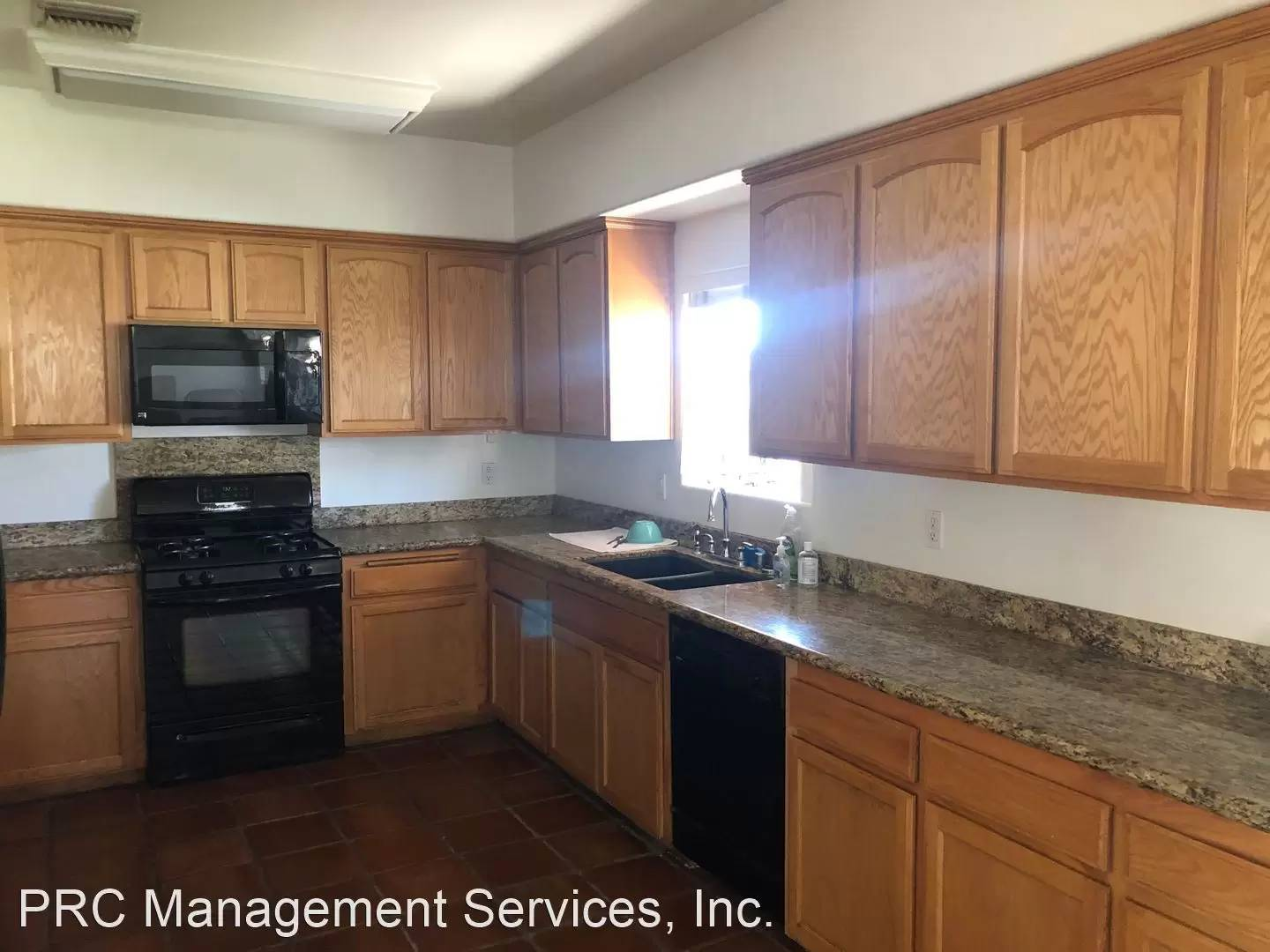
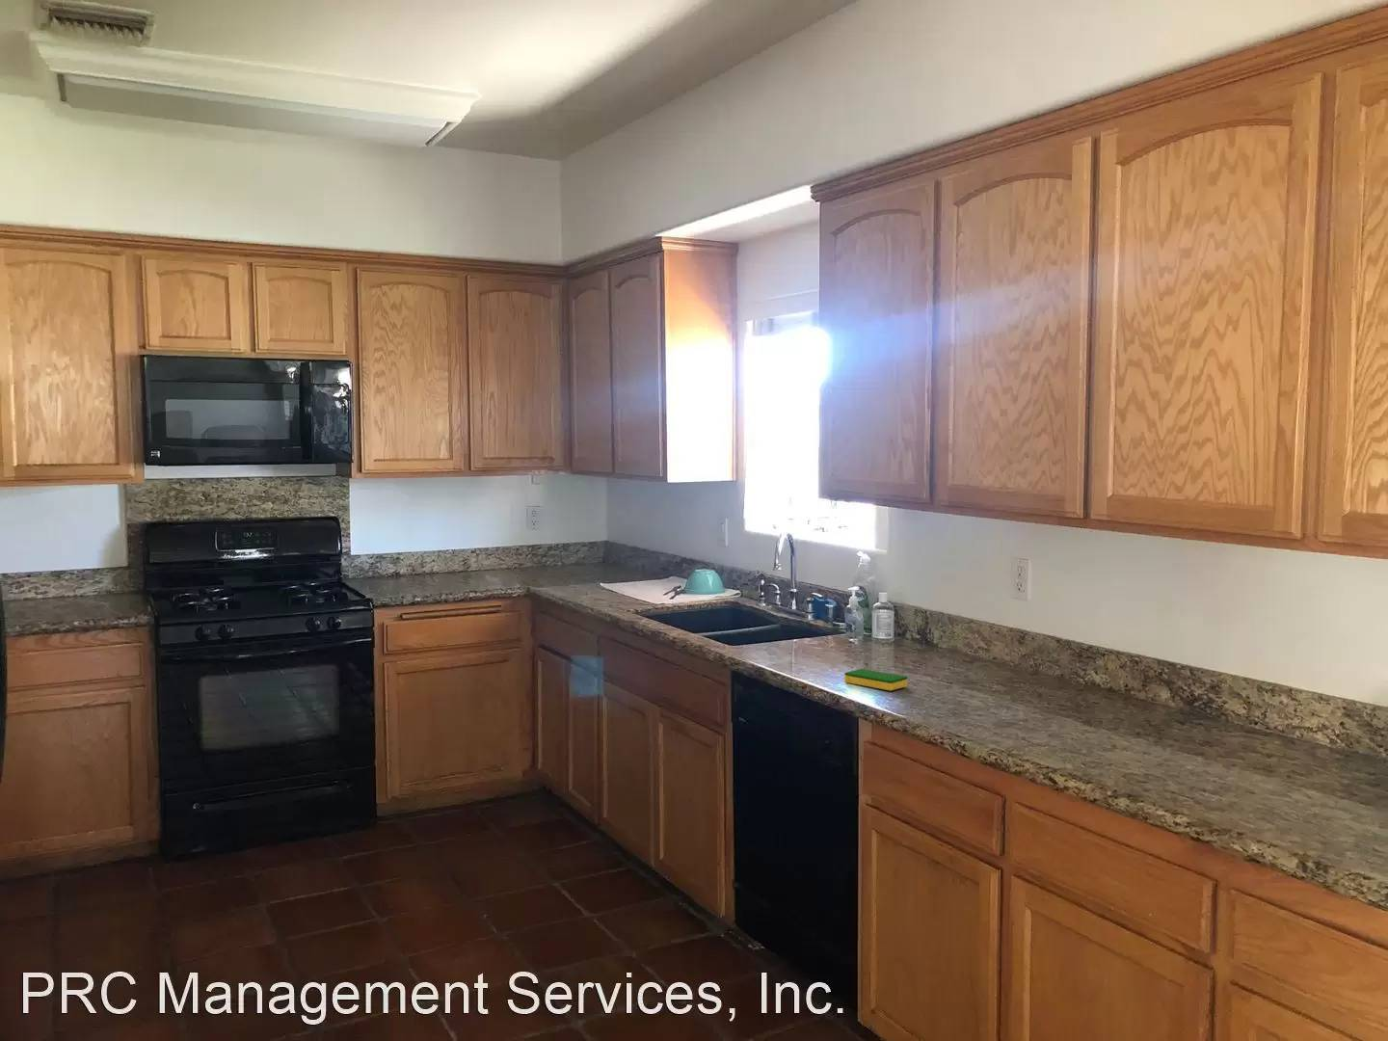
+ dish sponge (875, 679)
